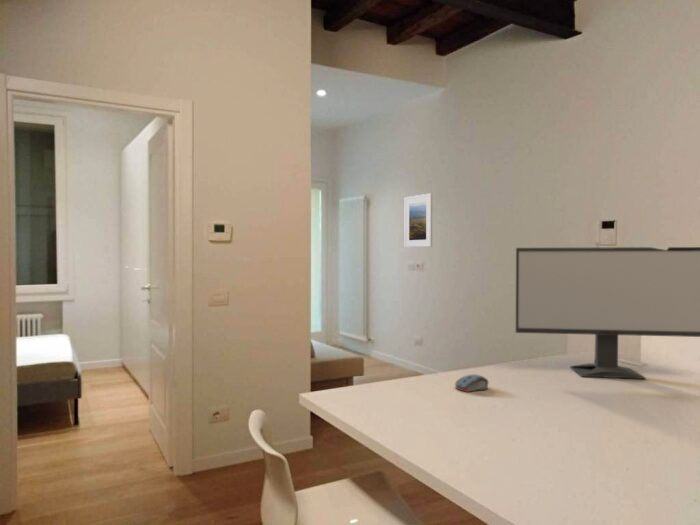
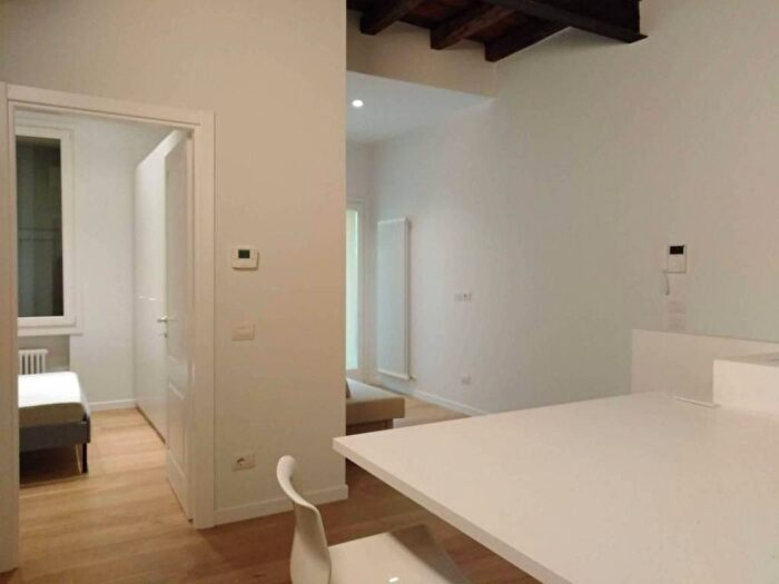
- computer monitor (607, 310)
- computer mouse (472, 381)
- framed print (417, 221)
